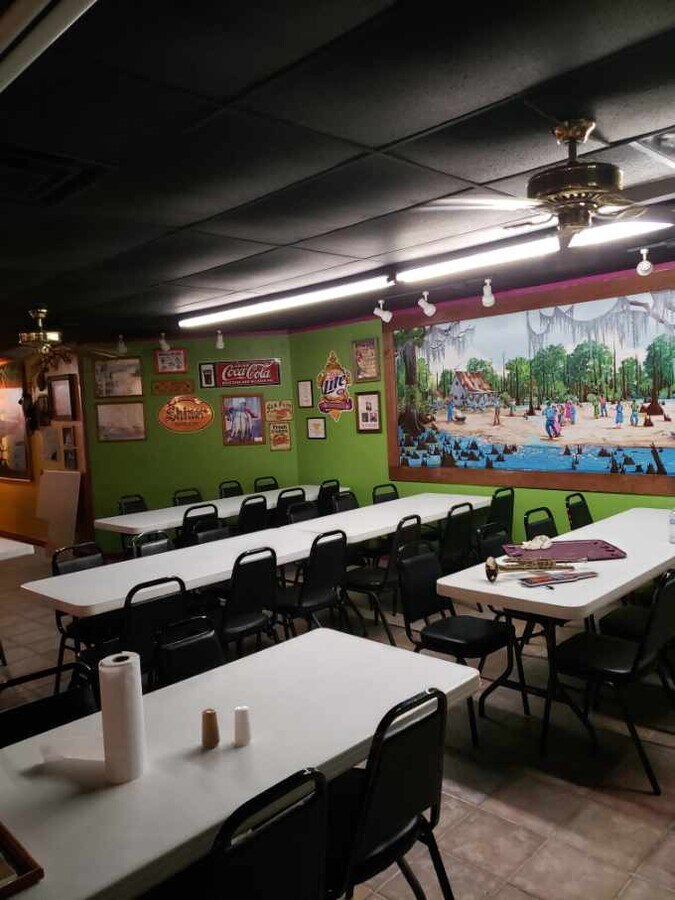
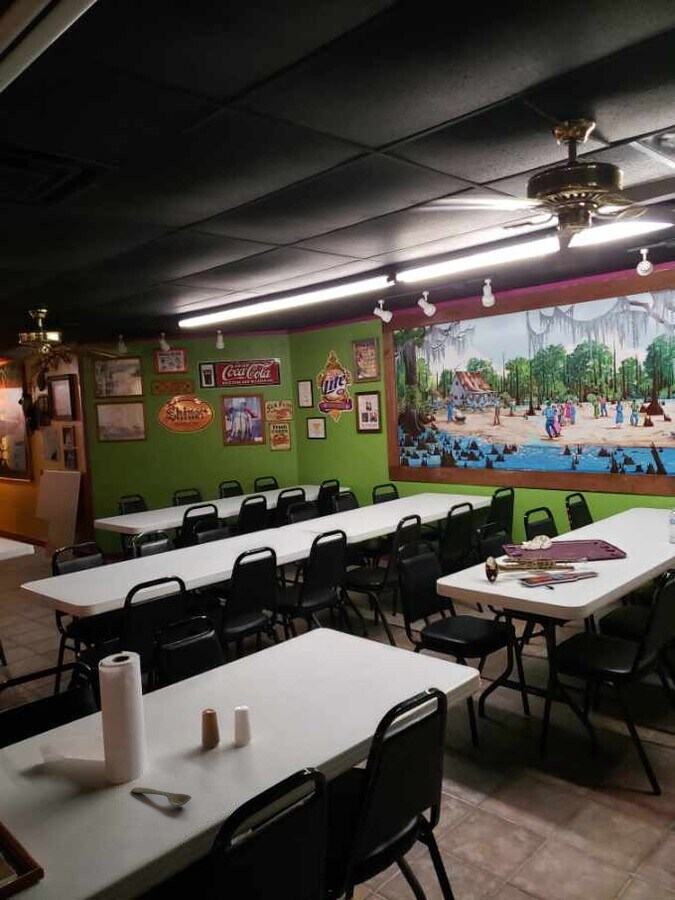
+ spoon (160, 794)
